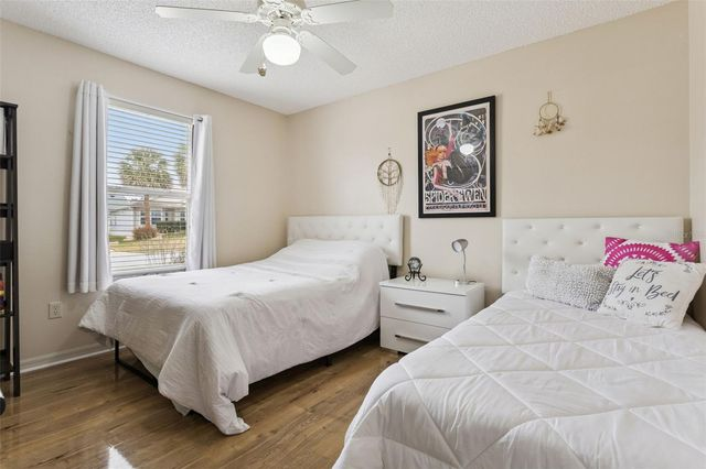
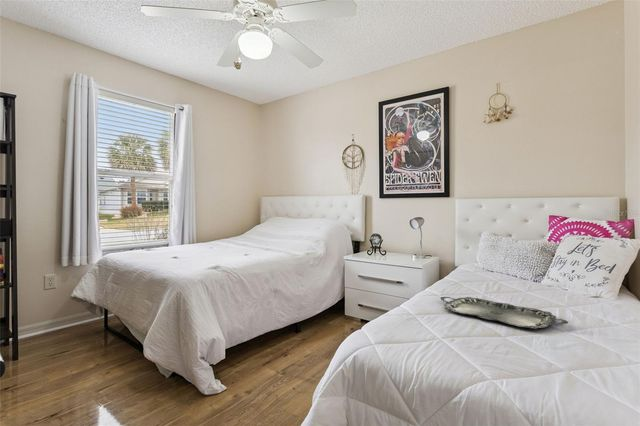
+ serving tray (496, 310)
